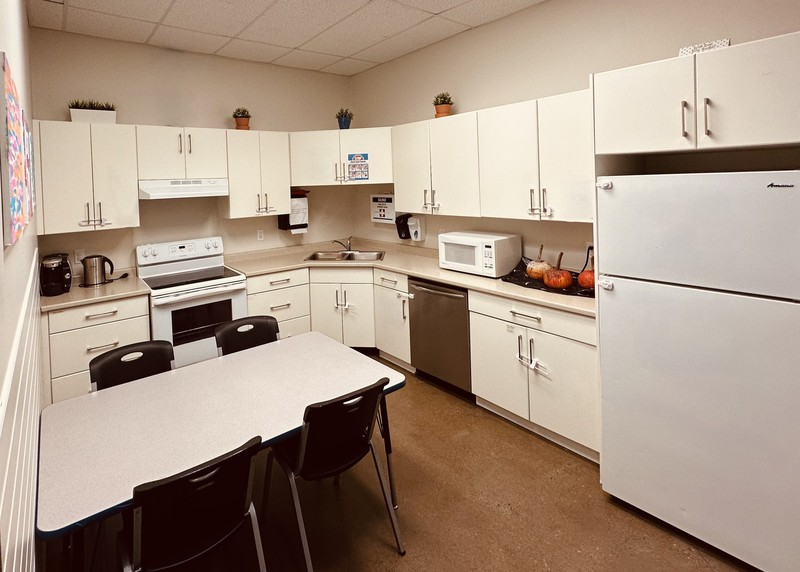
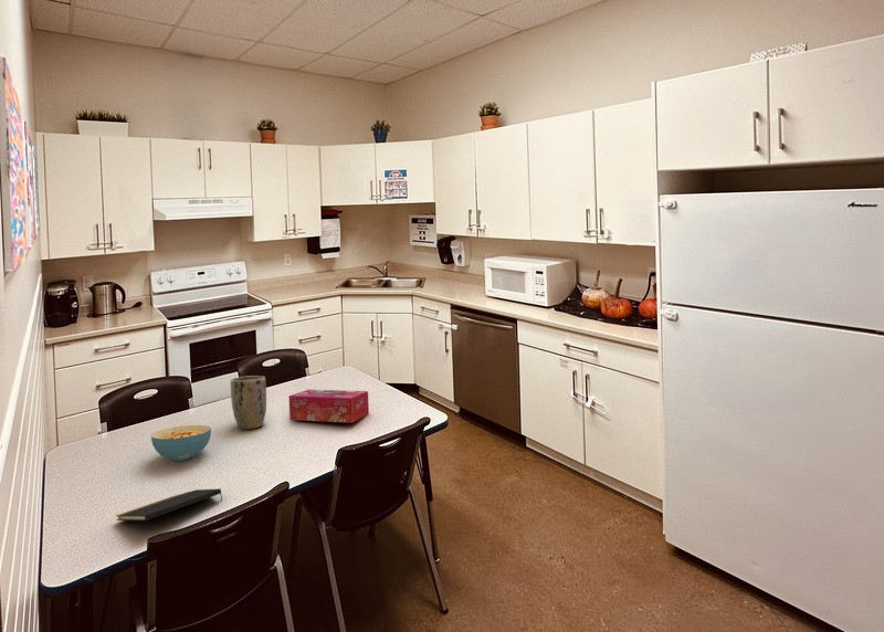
+ plant pot (249, 402)
+ cereal bowl (181, 444)
+ tissue box (329, 404)
+ notepad (170, 504)
